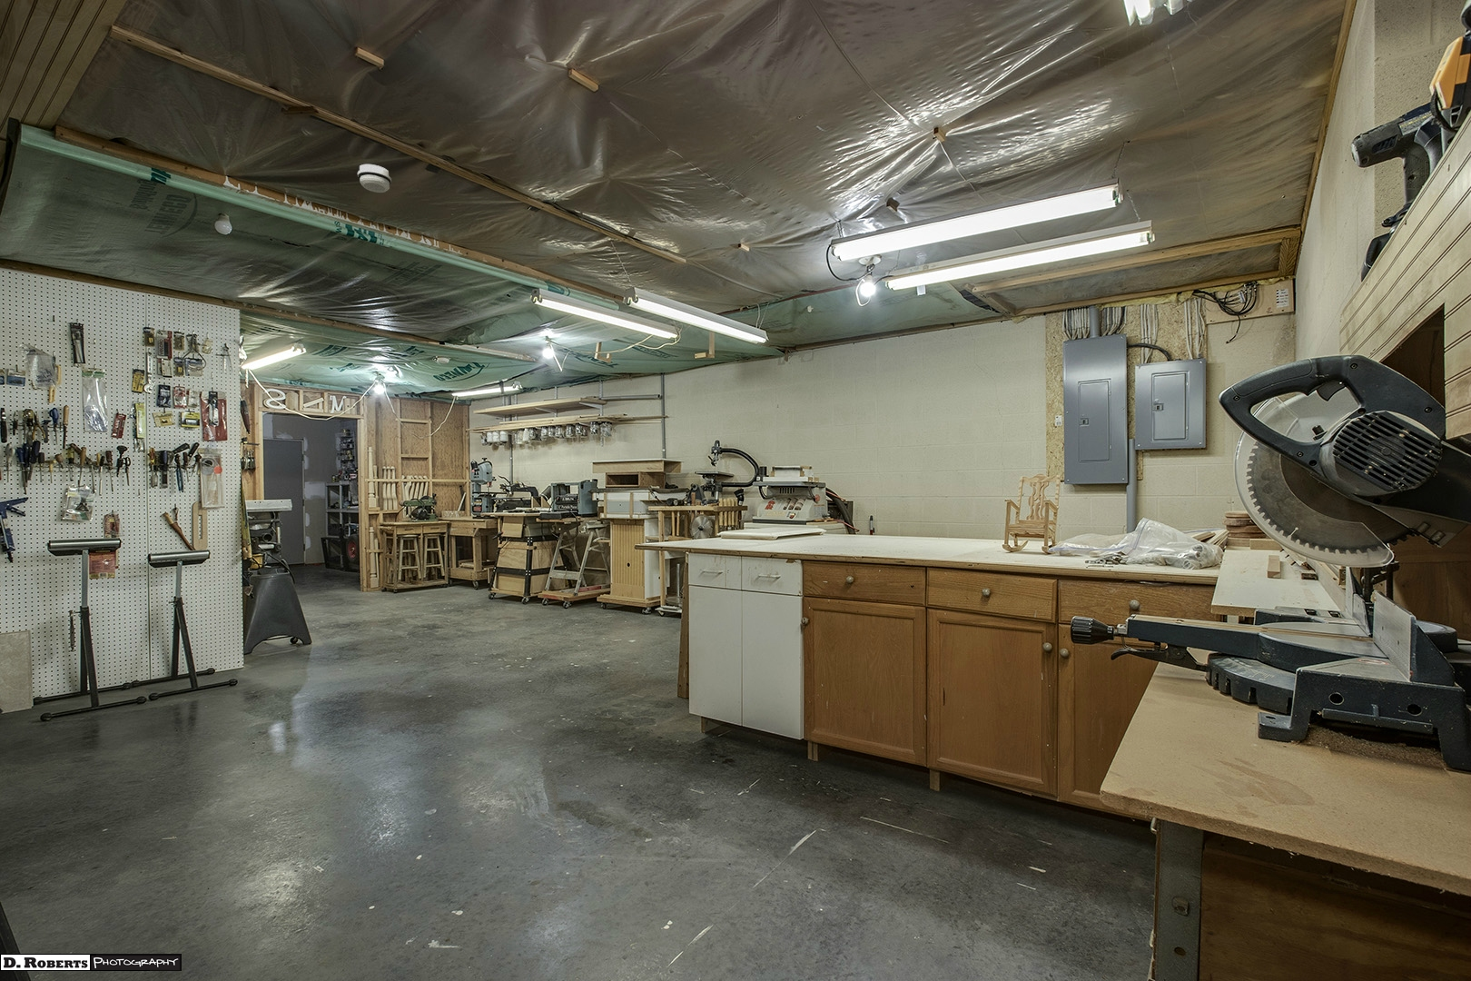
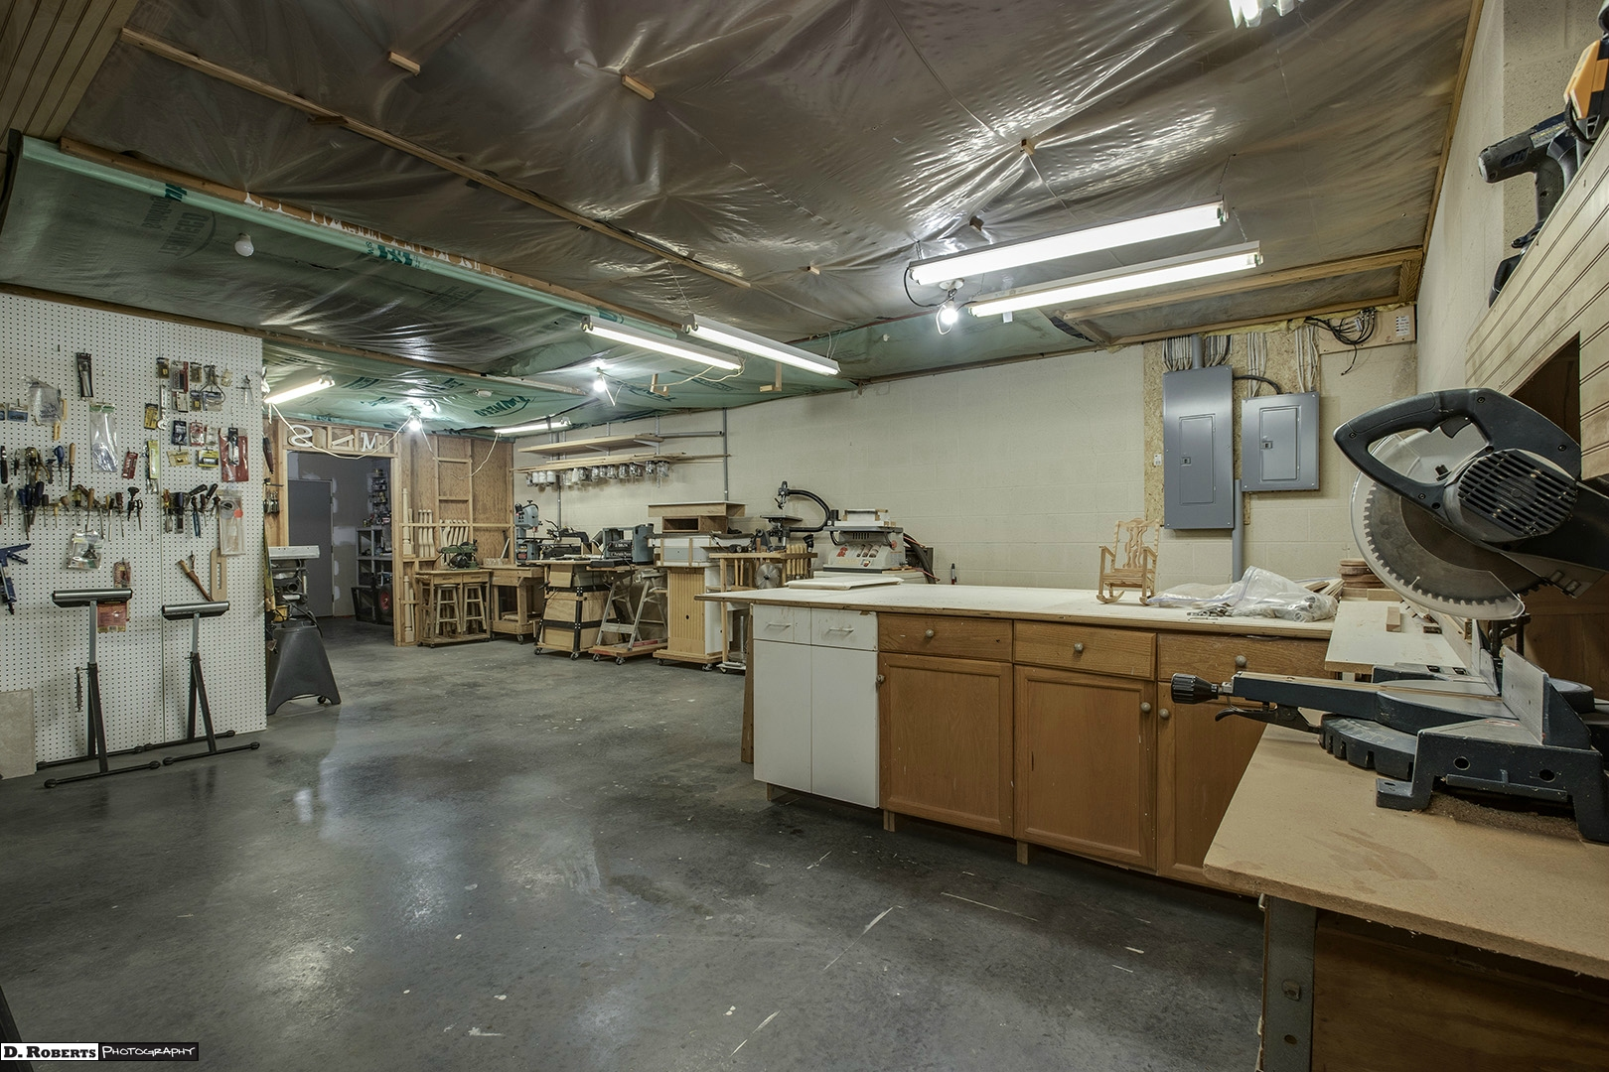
- smoke detector (374, 178)
